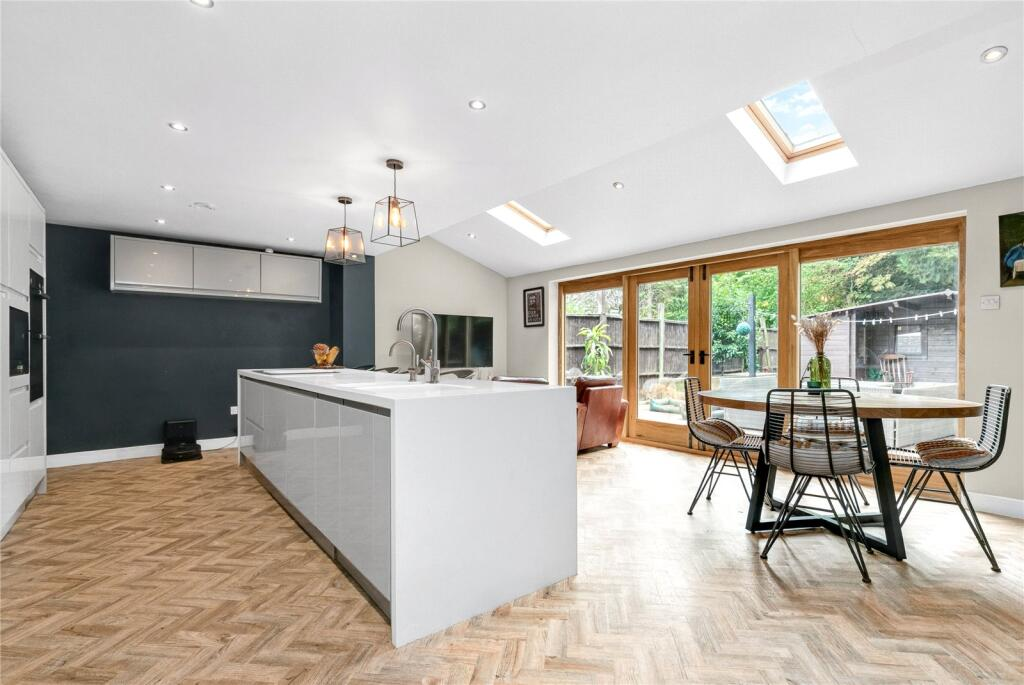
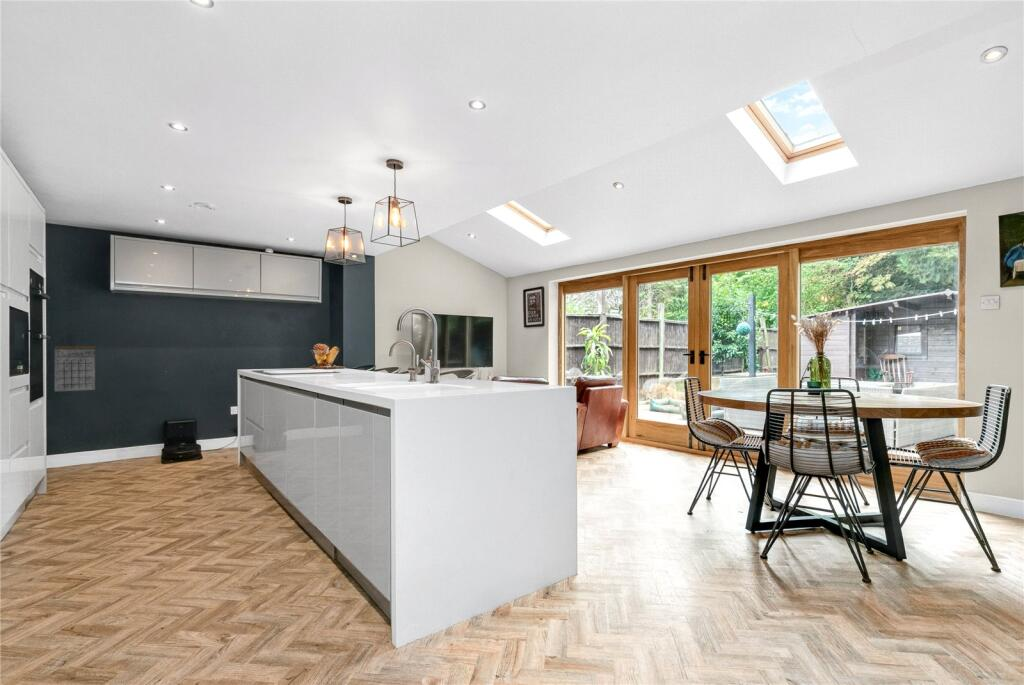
+ calendar (75, 363)
